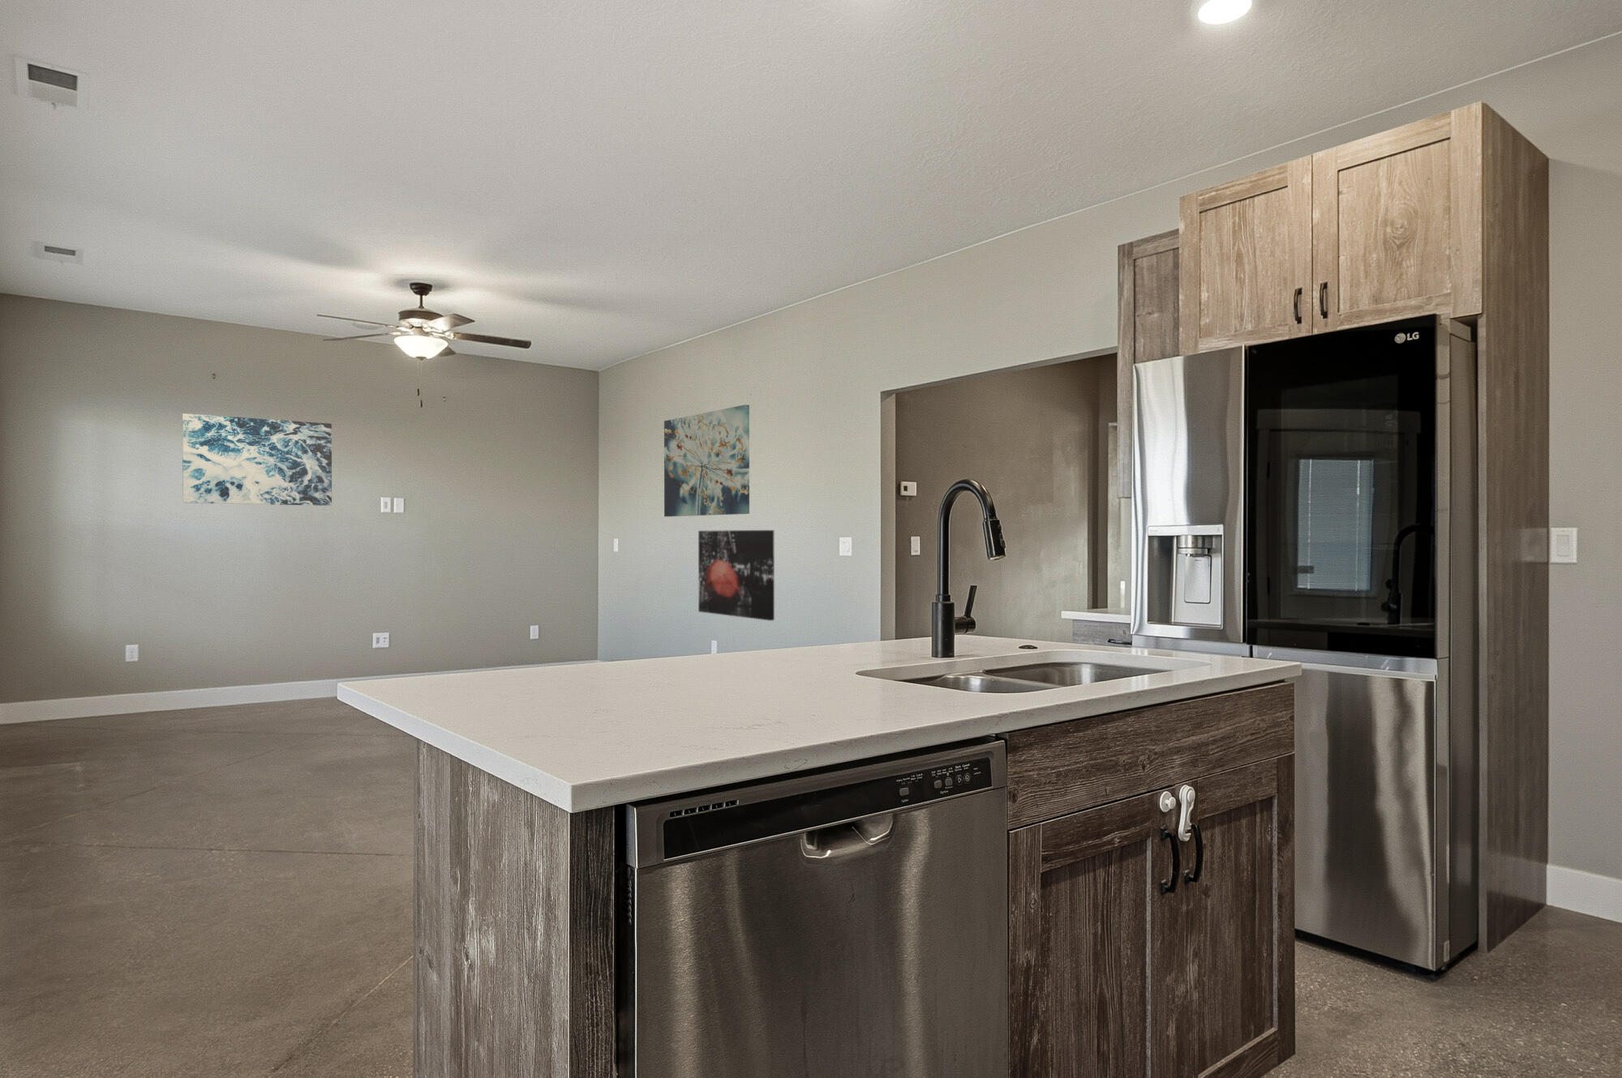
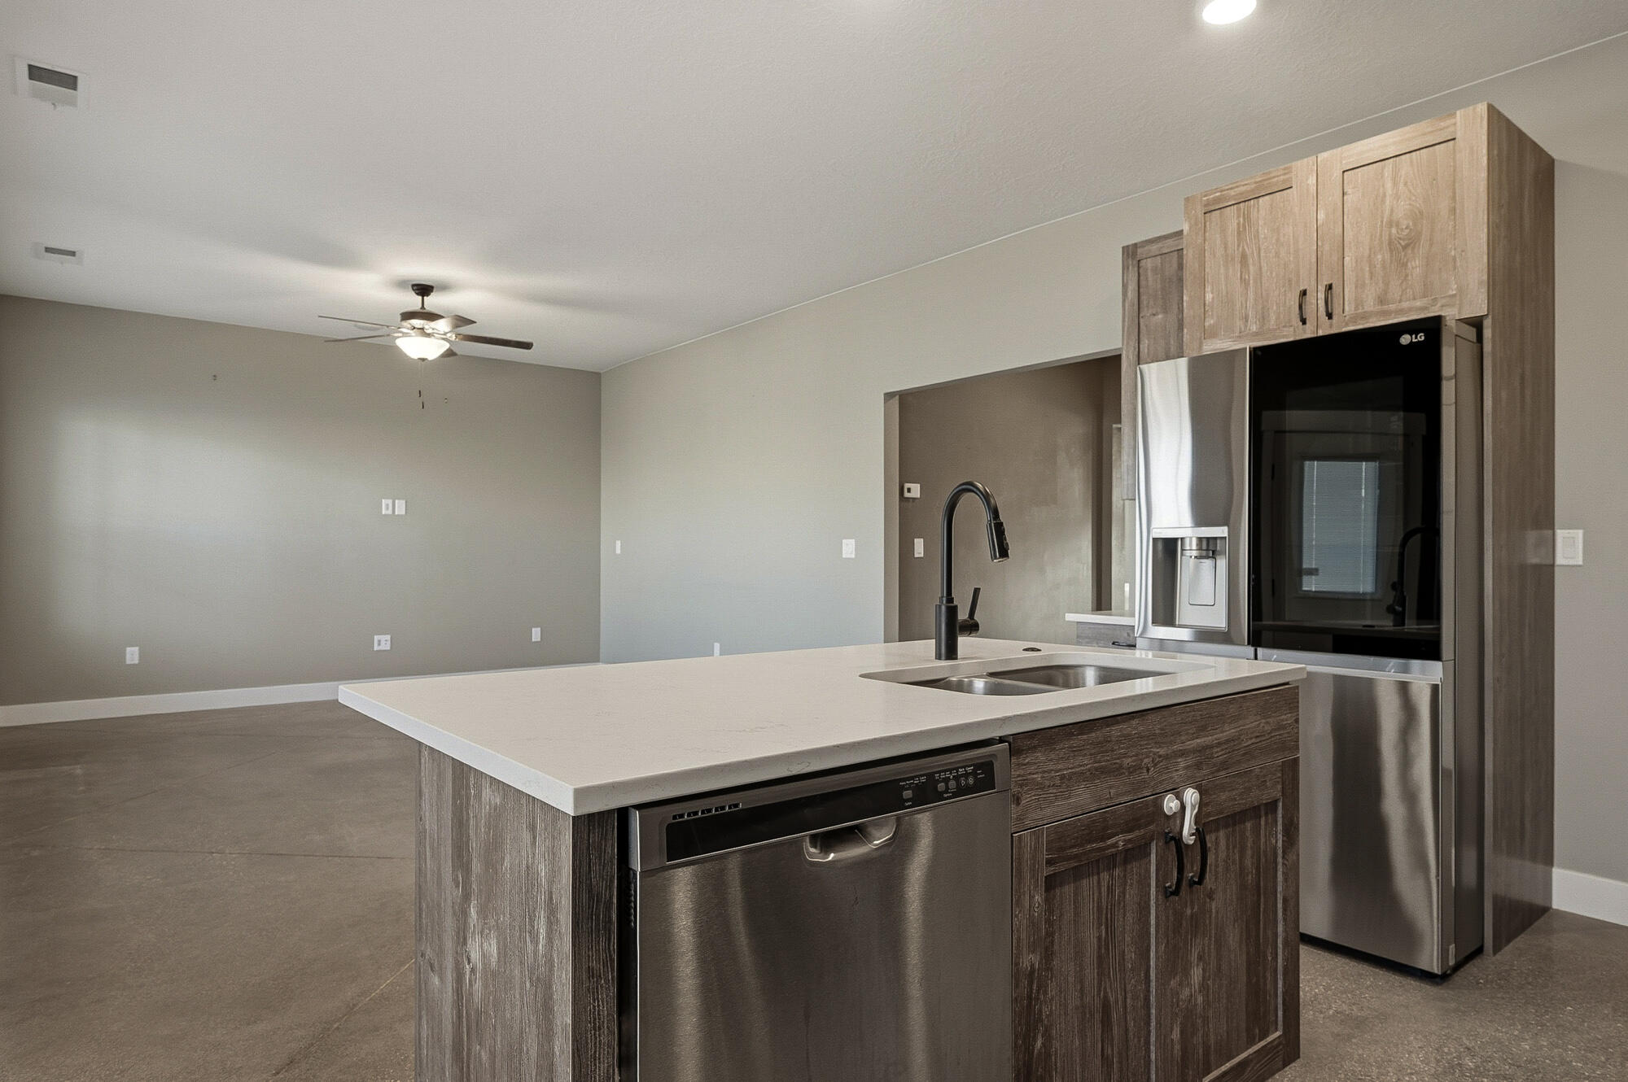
- wall art (734, 573)
- wall art (704, 464)
- wall art (260, 461)
